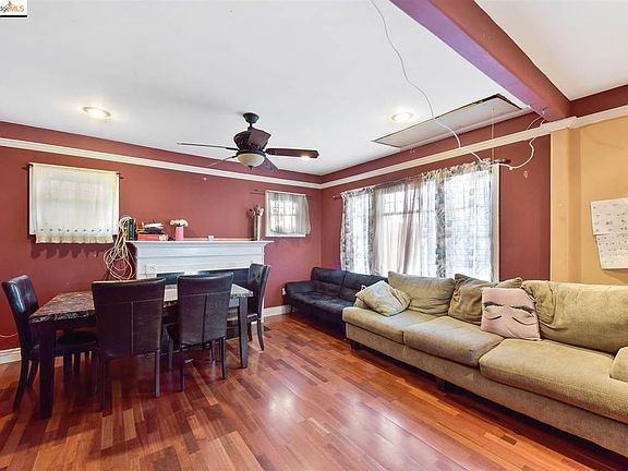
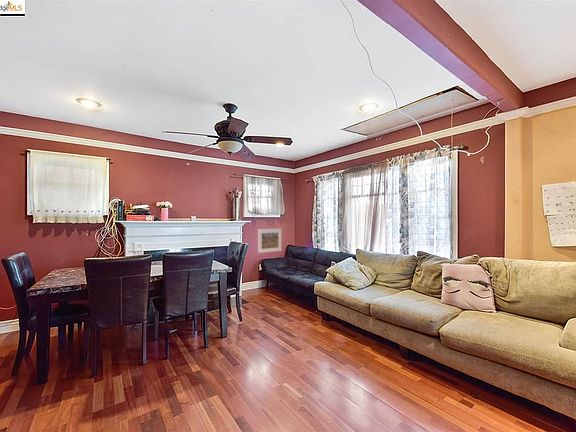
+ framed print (270, 240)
